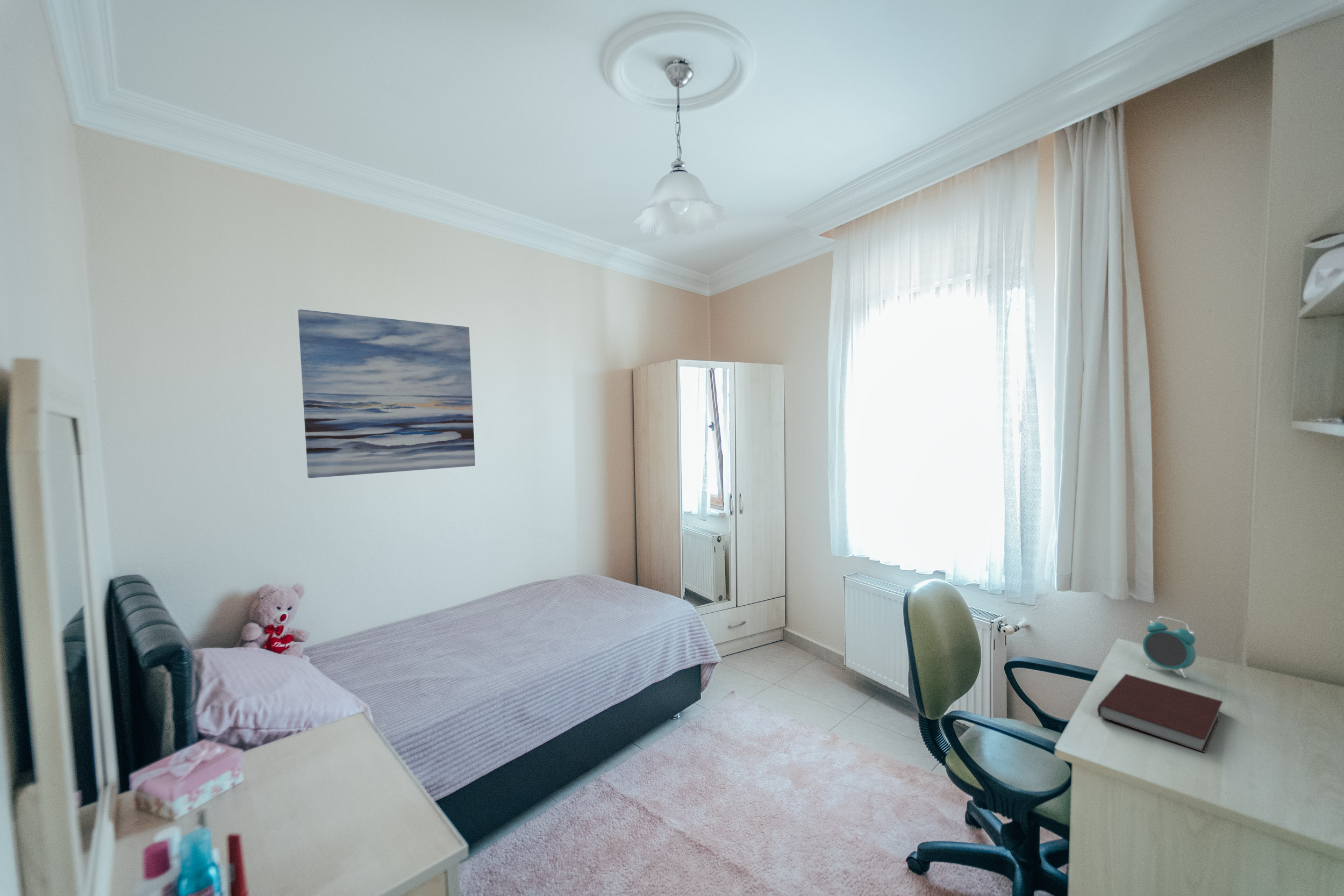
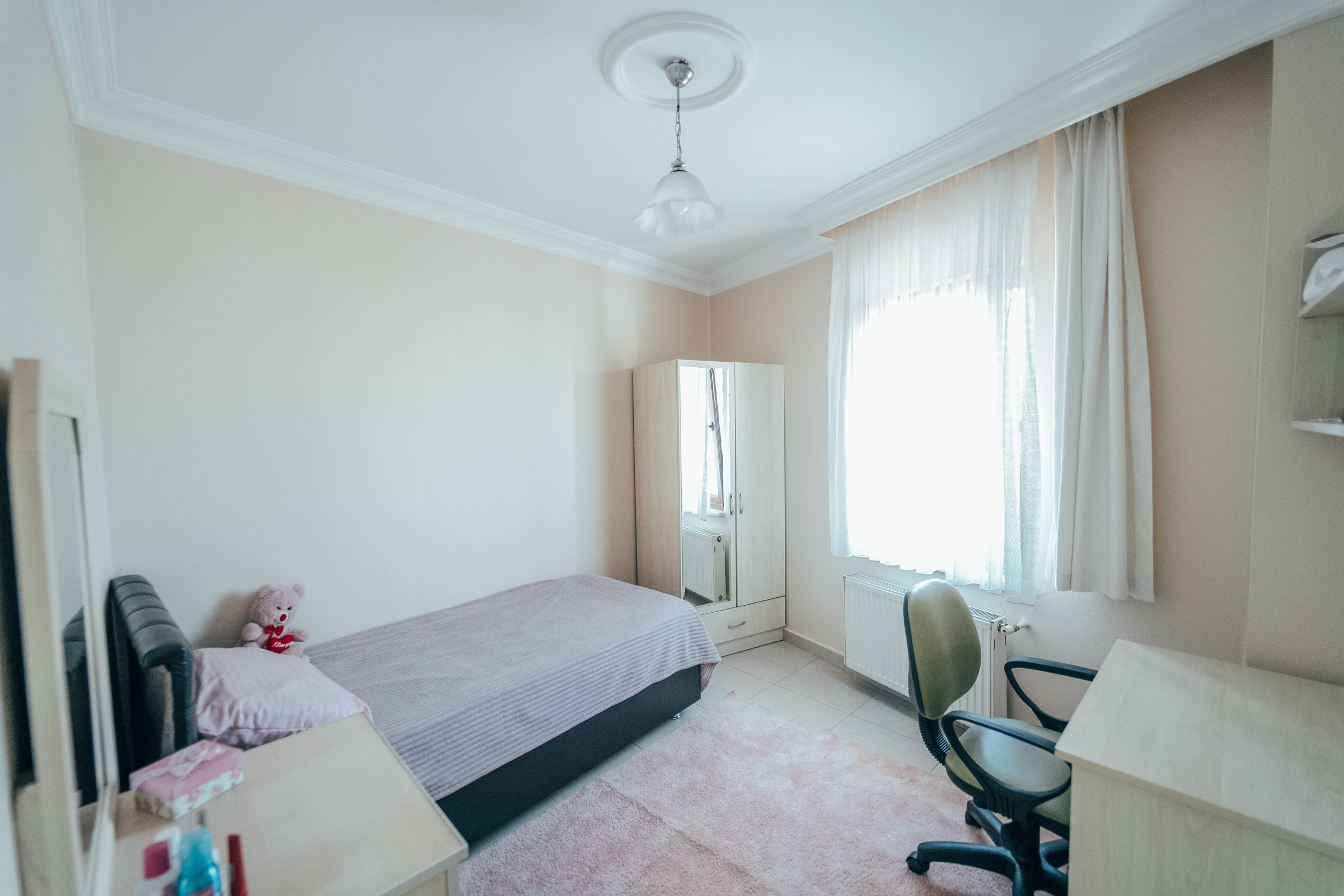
- notebook (1160, 708)
- wall art (395, 396)
- alarm clock (1169, 645)
